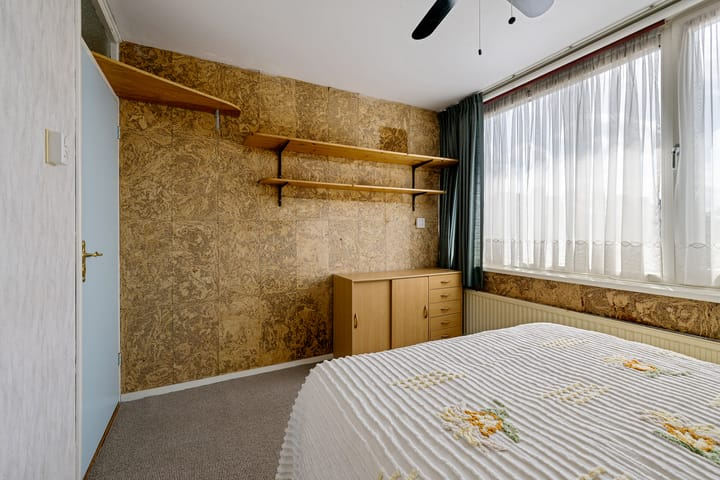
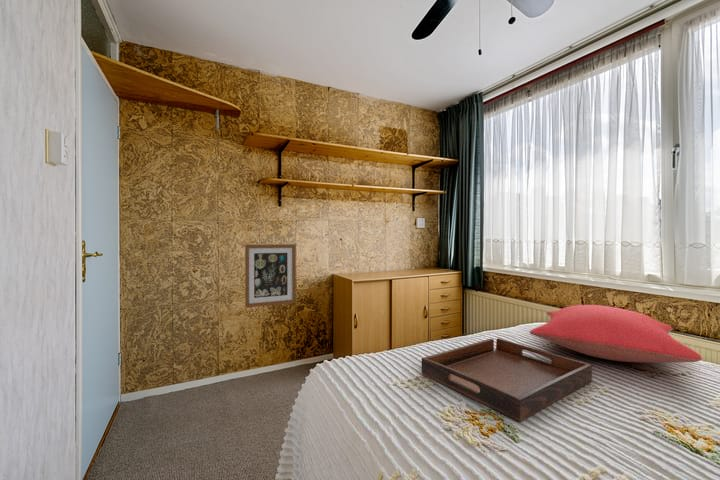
+ pillow (604, 330)
+ serving tray (504, 369)
+ wall art (271, 274)
